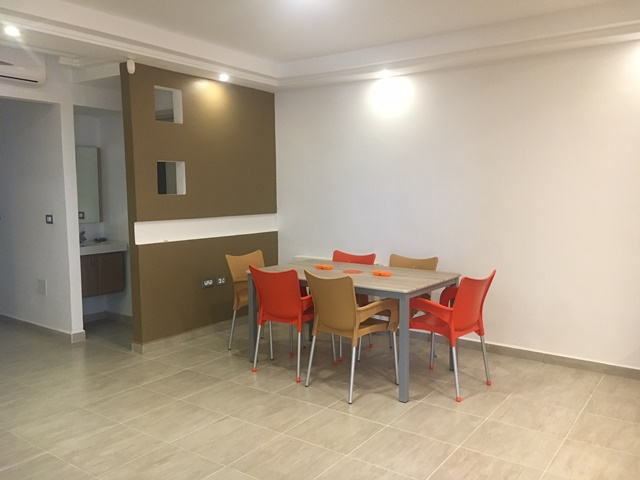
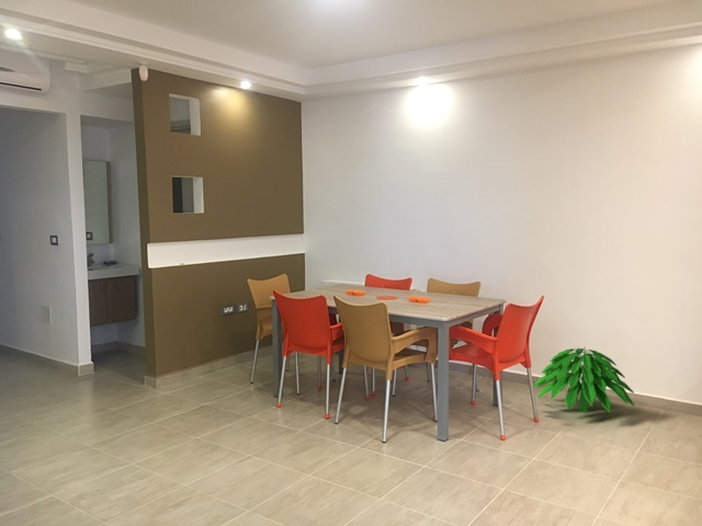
+ indoor plant (582, 376)
